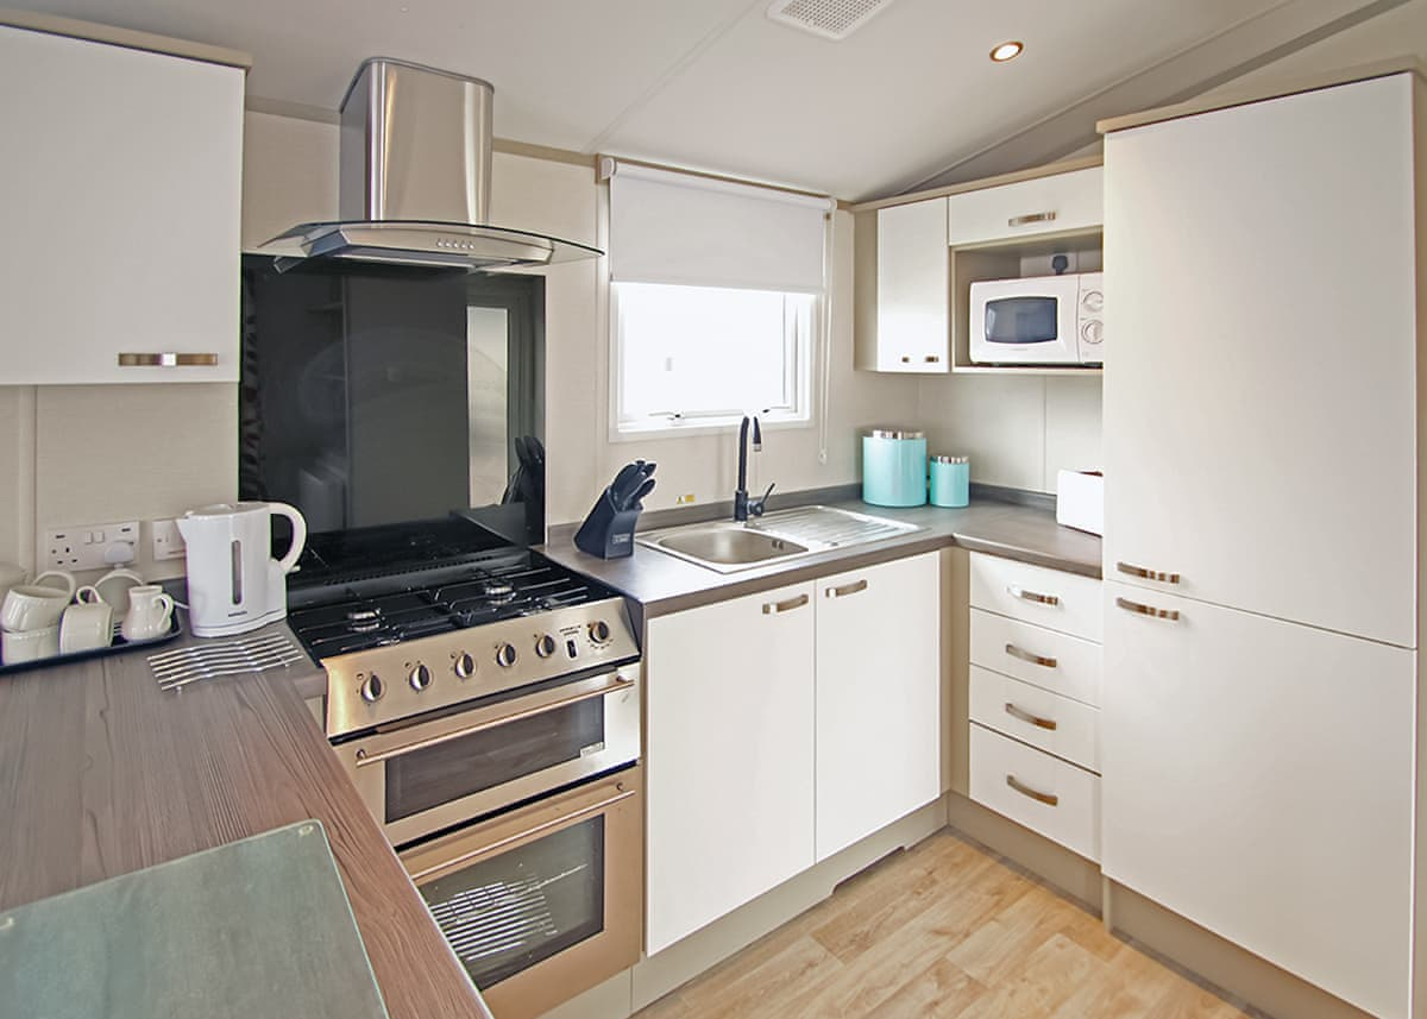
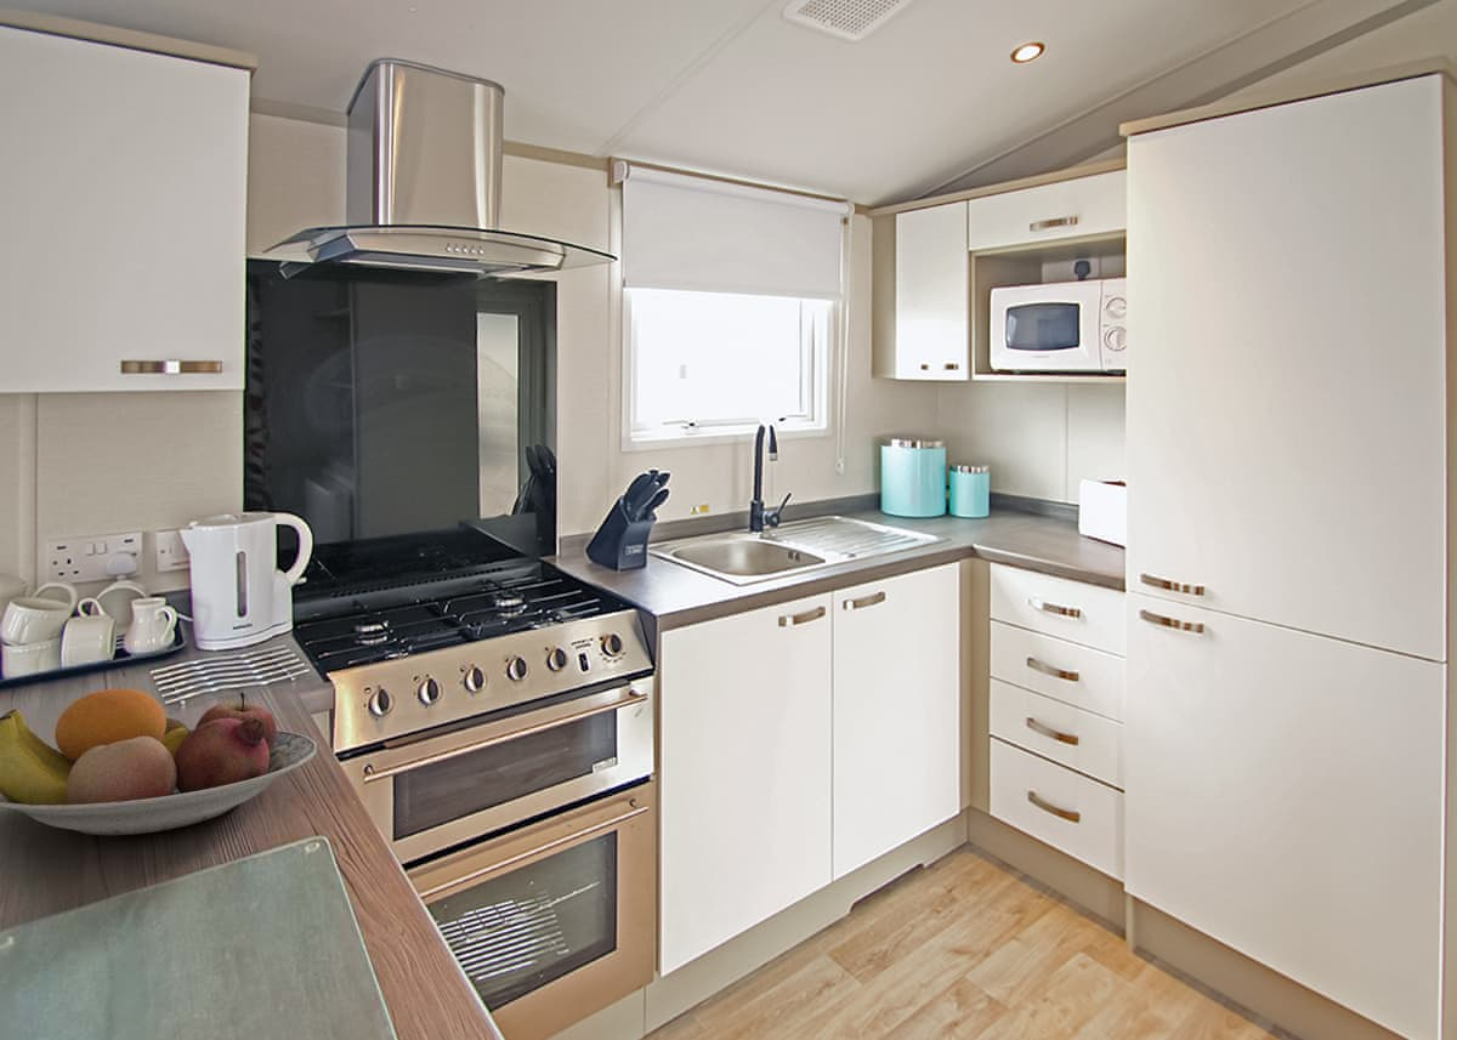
+ fruit bowl (157, 749)
